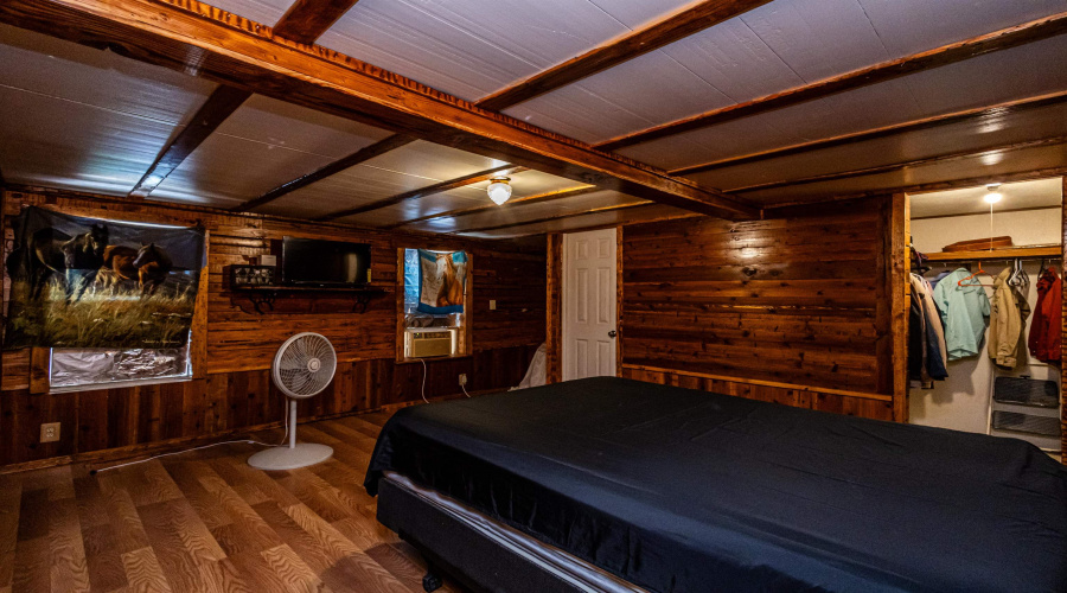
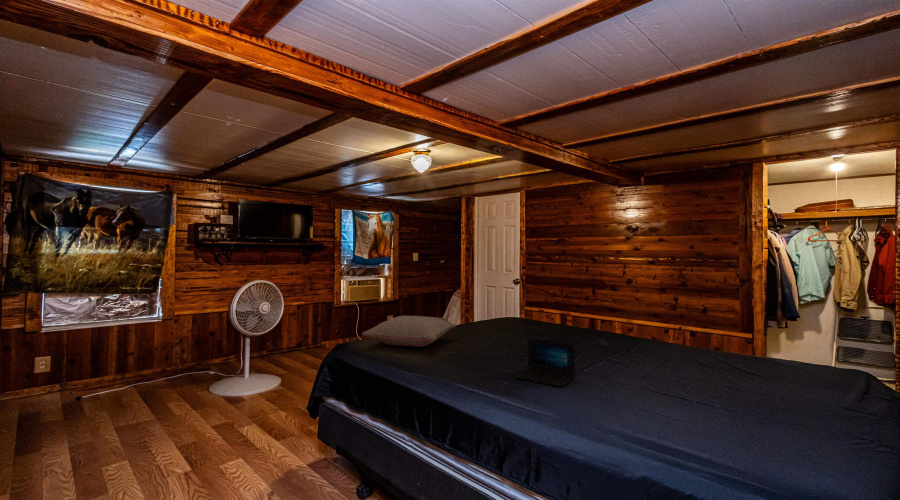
+ pillow (411, 330)
+ laptop (544, 361)
